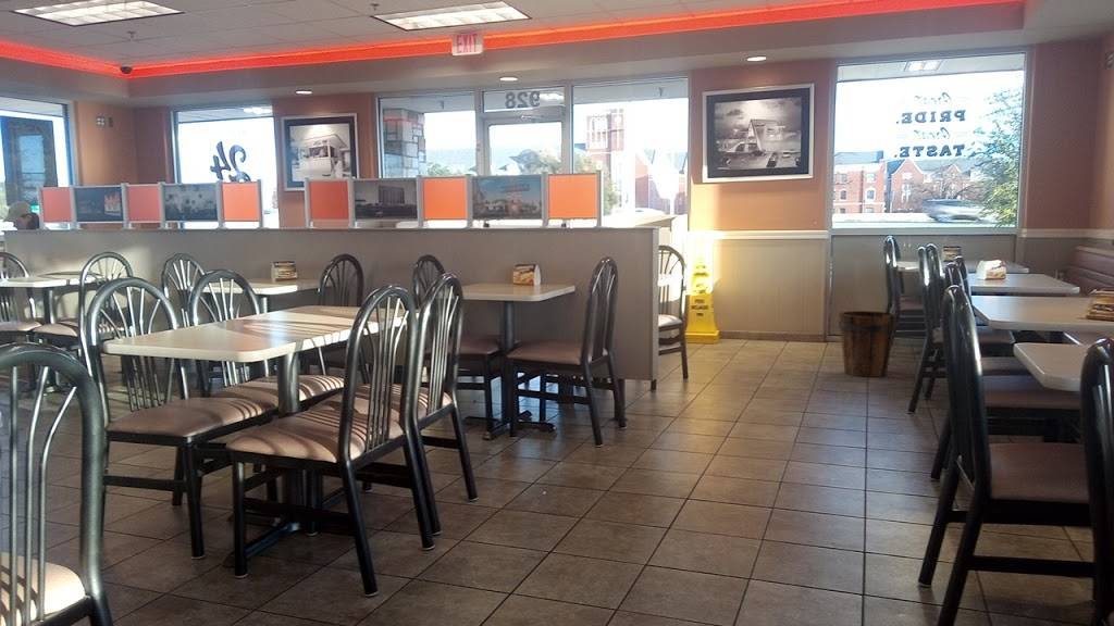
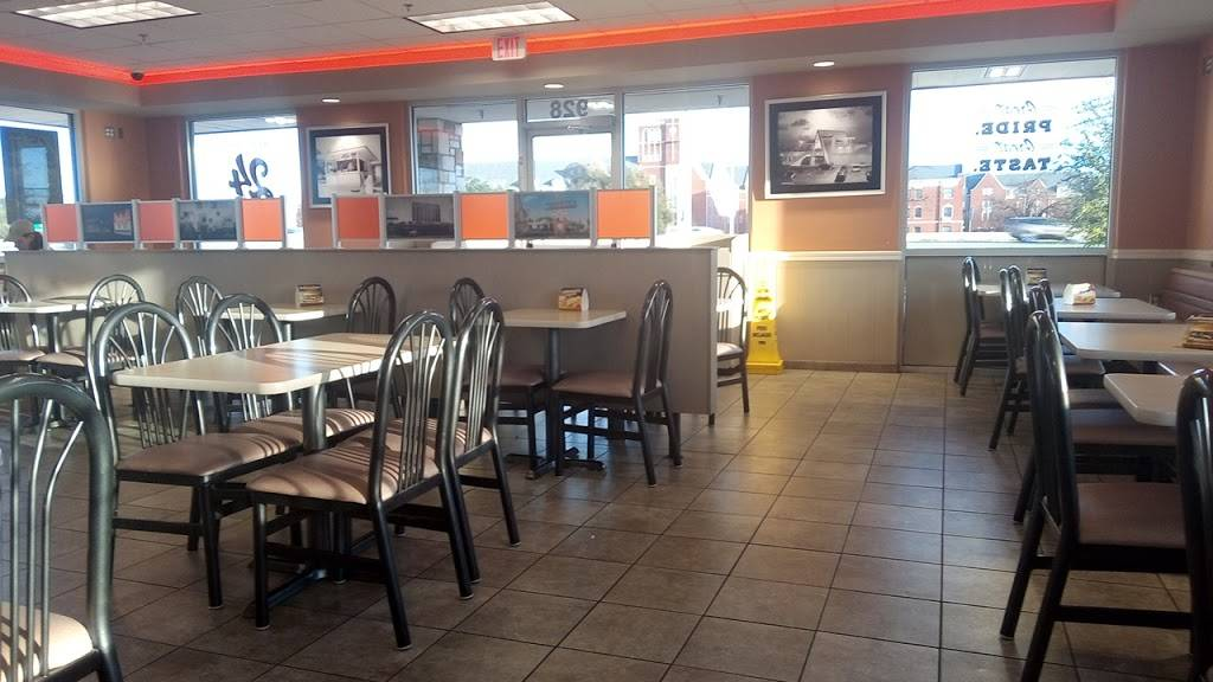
- bucket (866, 343)
